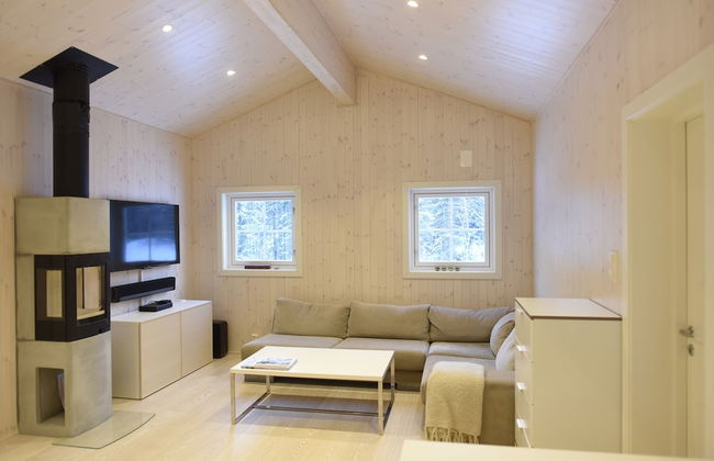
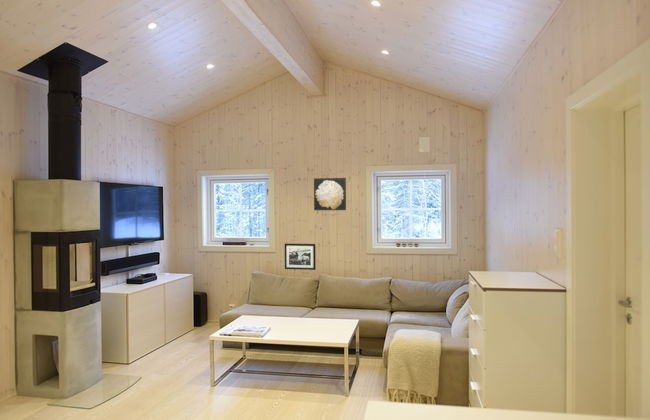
+ picture frame (300, 256)
+ wall art (329, 194)
